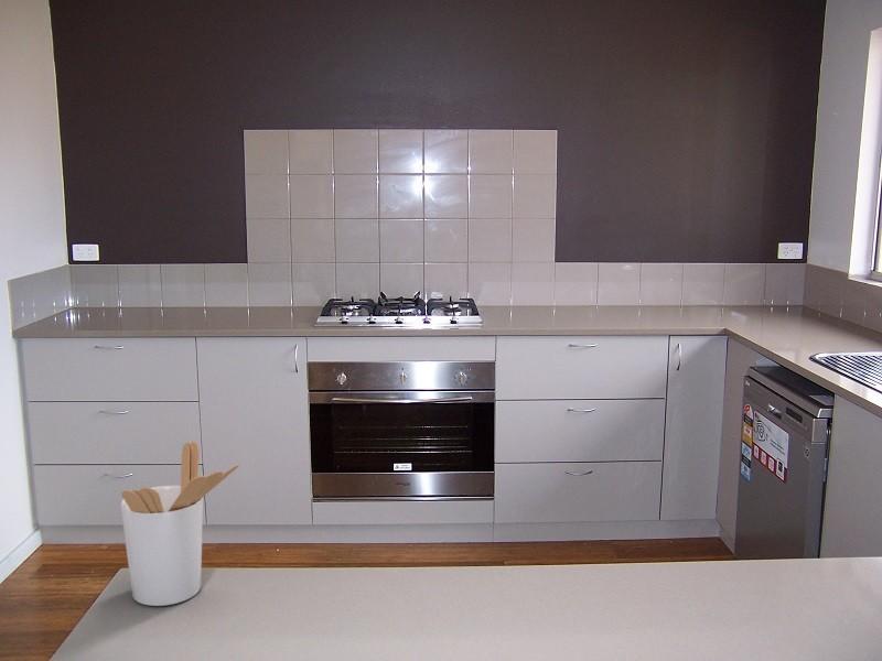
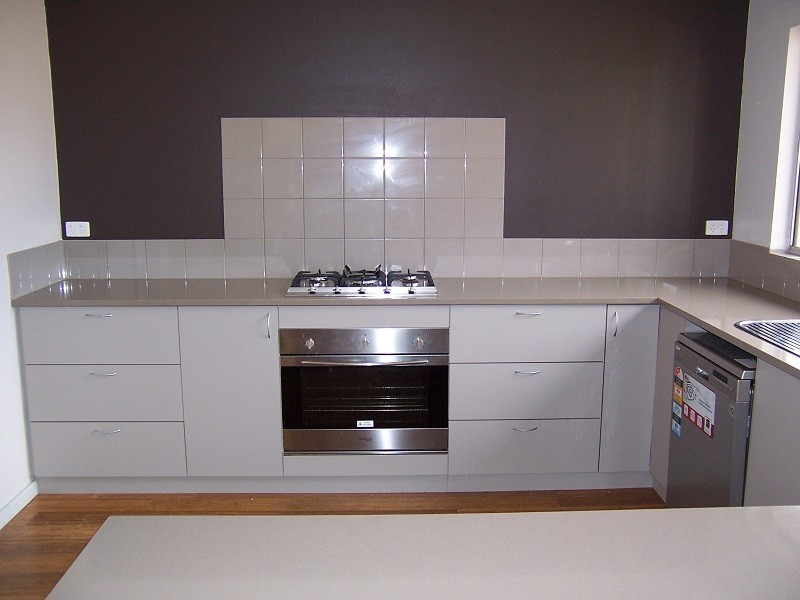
- utensil holder (180, 525)
